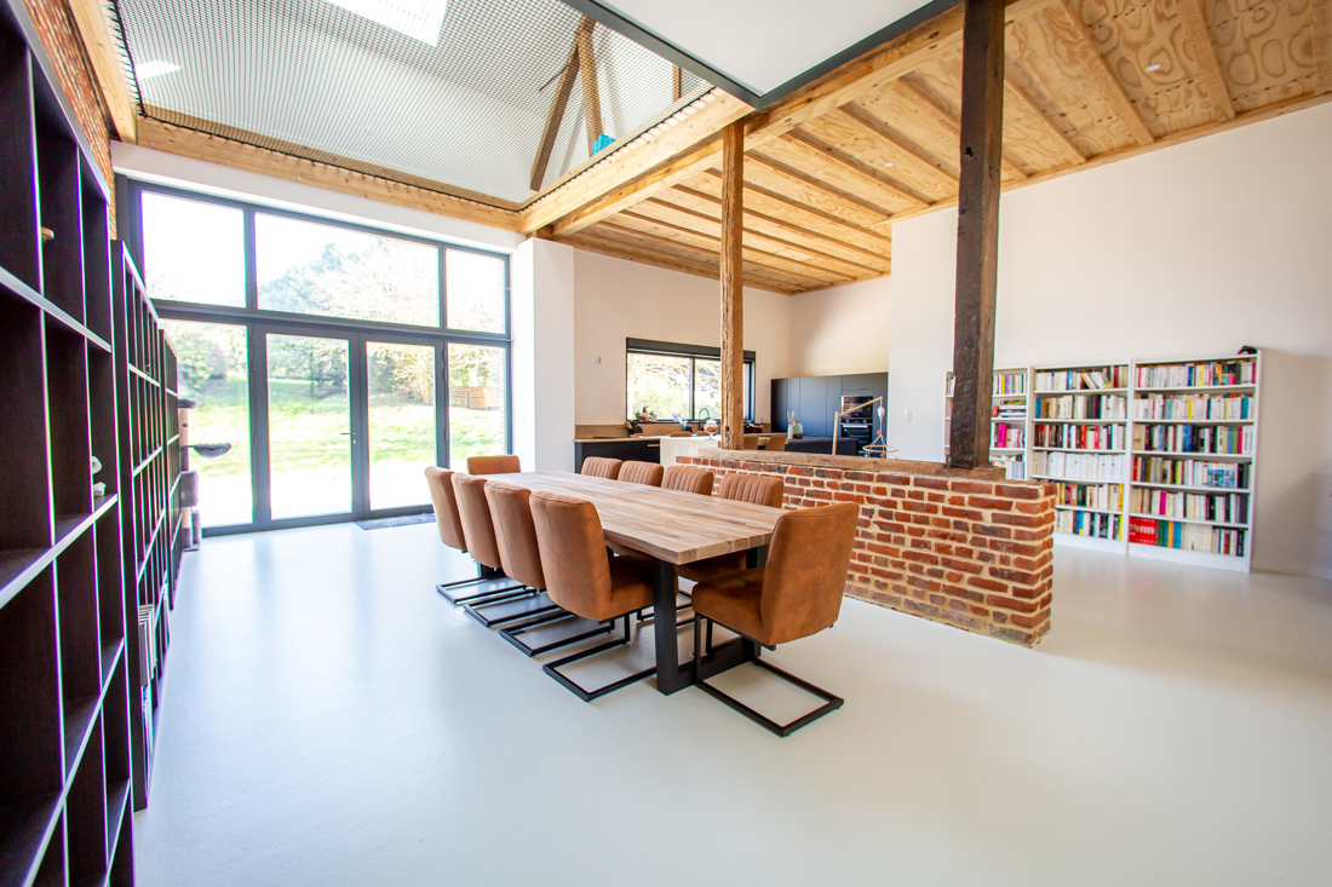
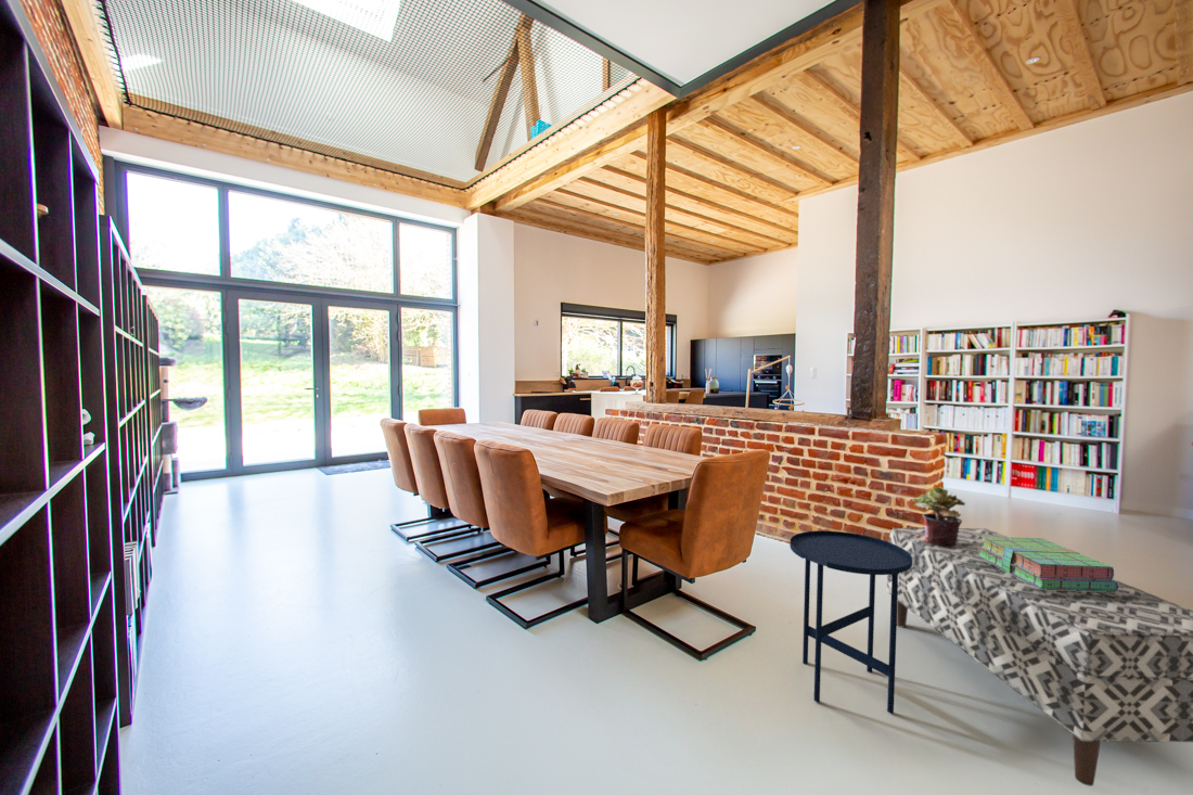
+ stack of books (1041, 561)
+ bench (1022, 626)
+ side table (846, 616)
+ potted plant (936, 513)
